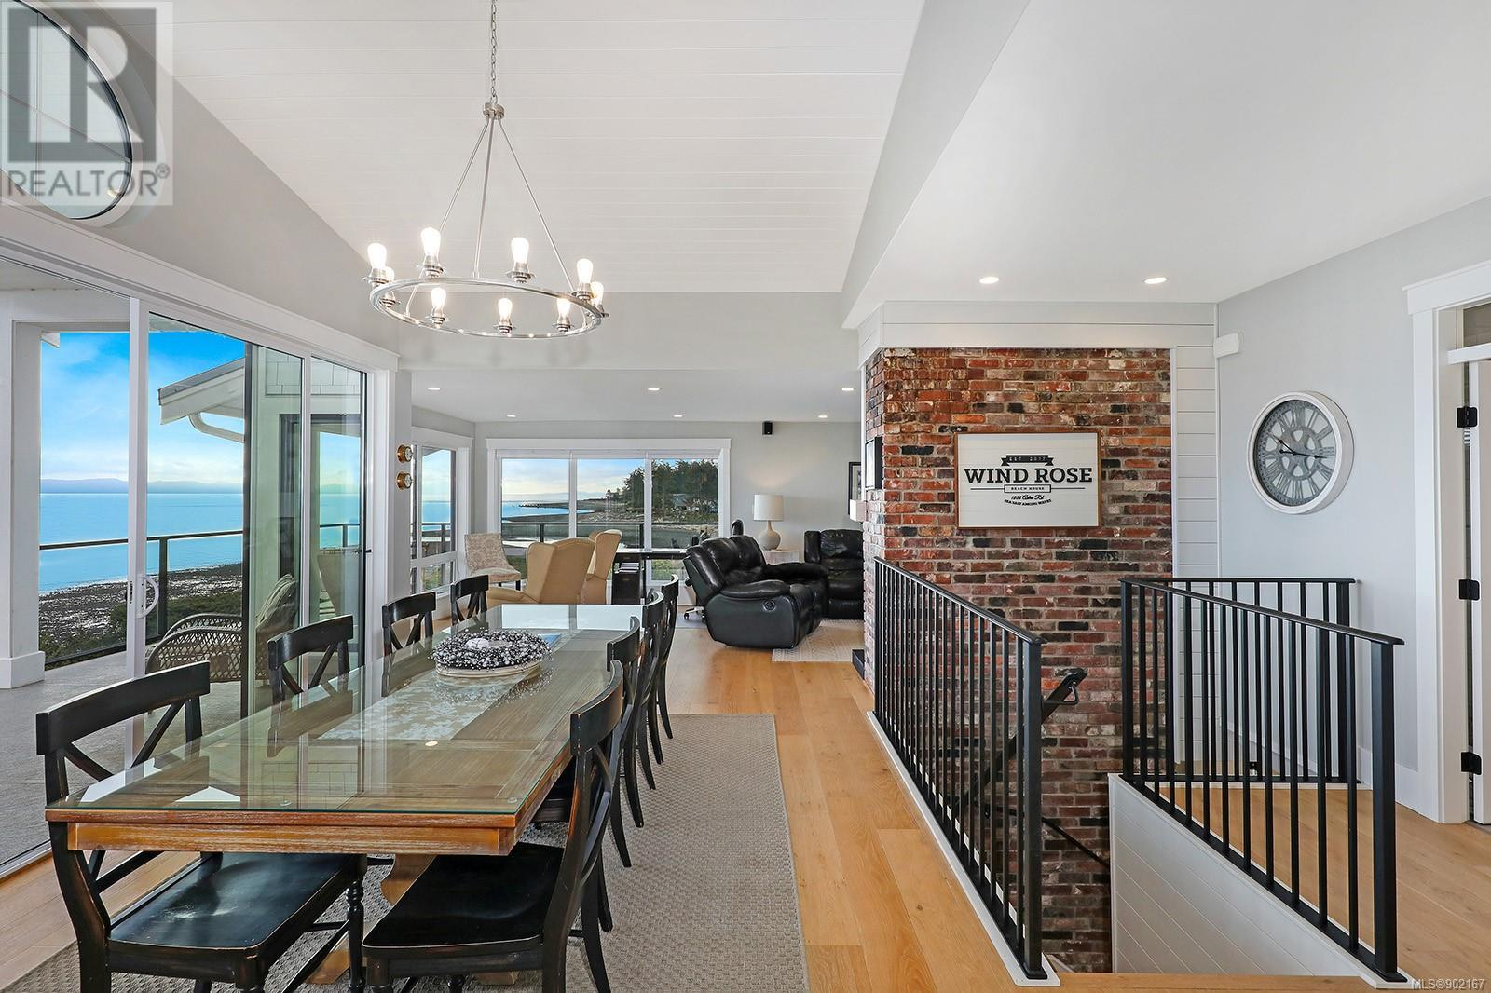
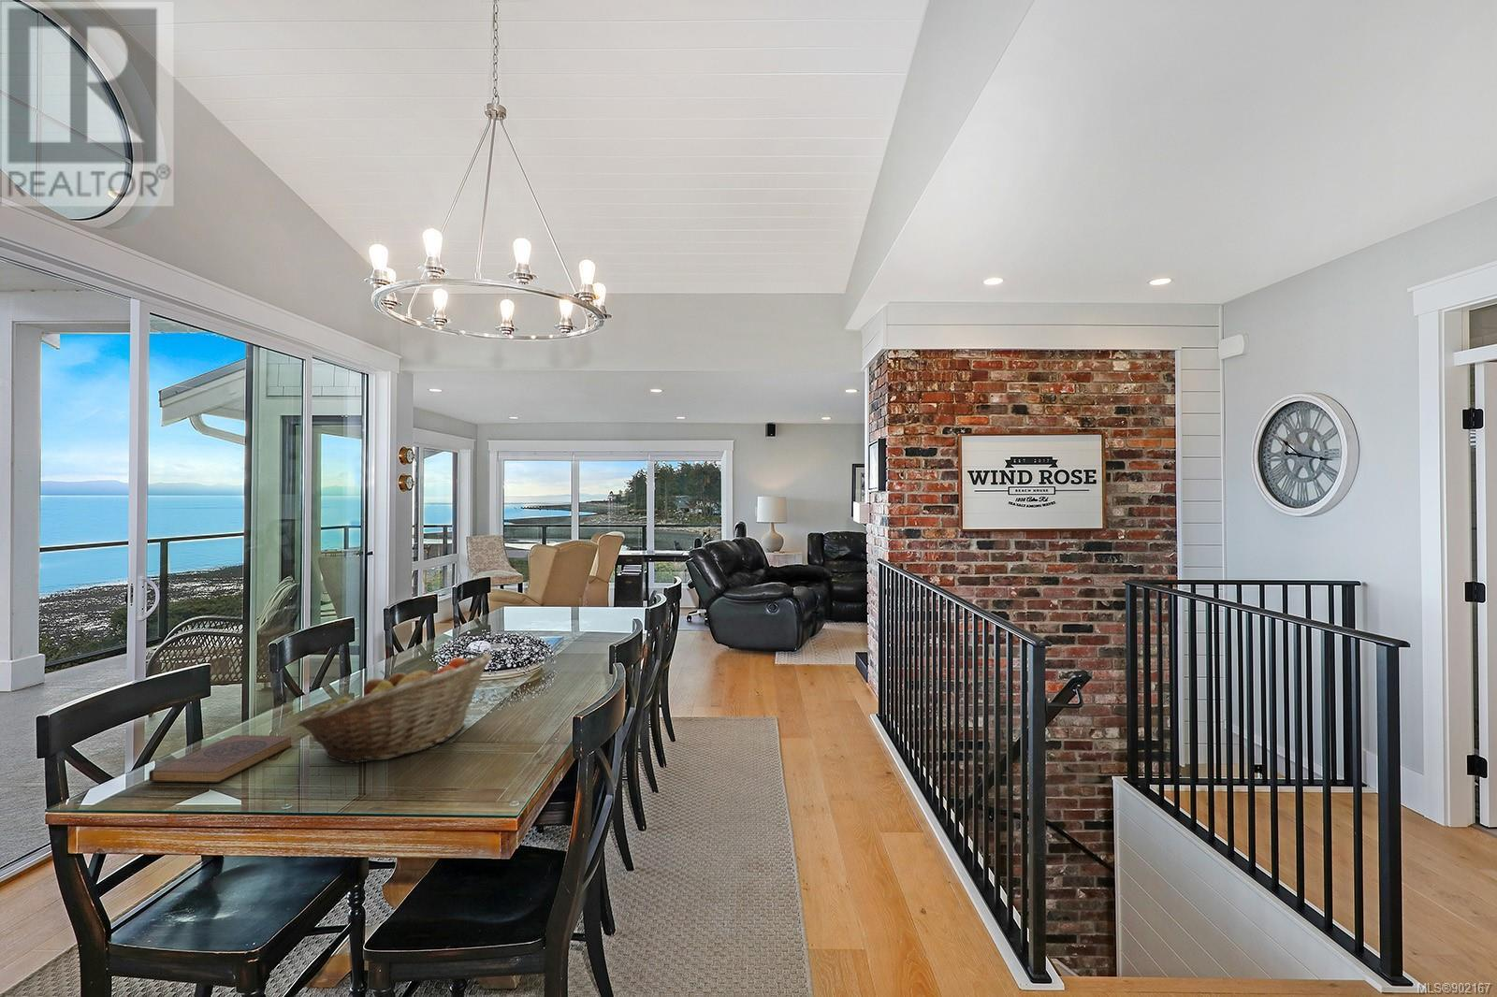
+ fruit basket (404, 701)
+ book (226, 757)
